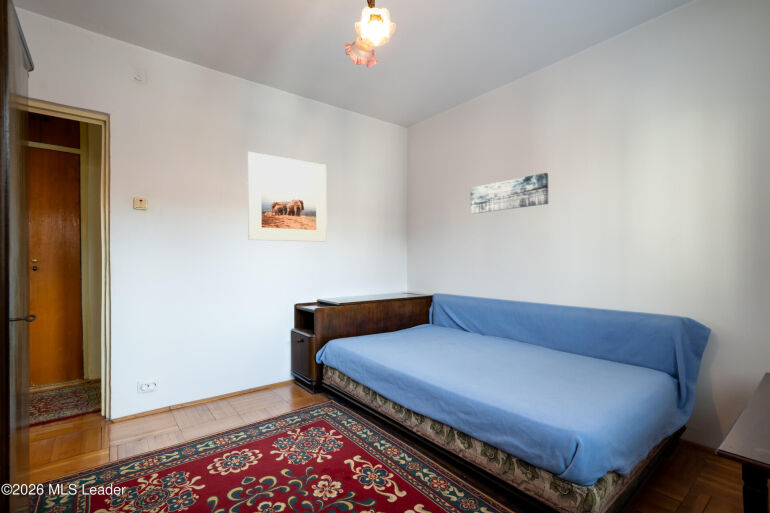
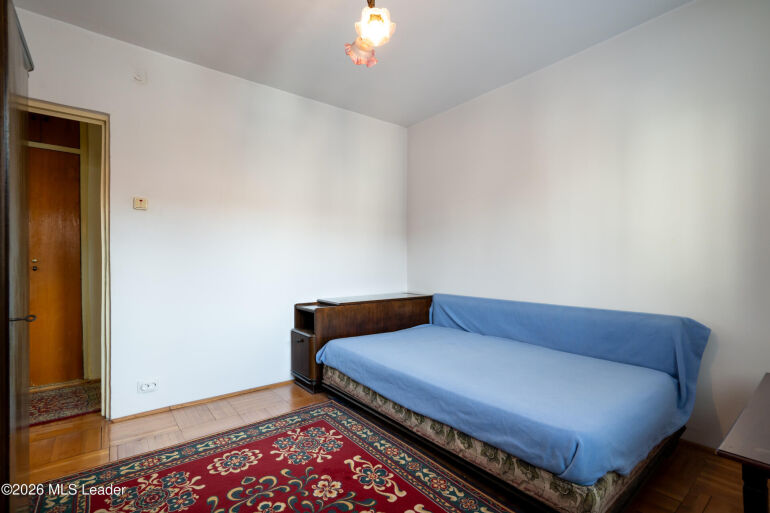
- wall art (505, 195)
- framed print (289, 199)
